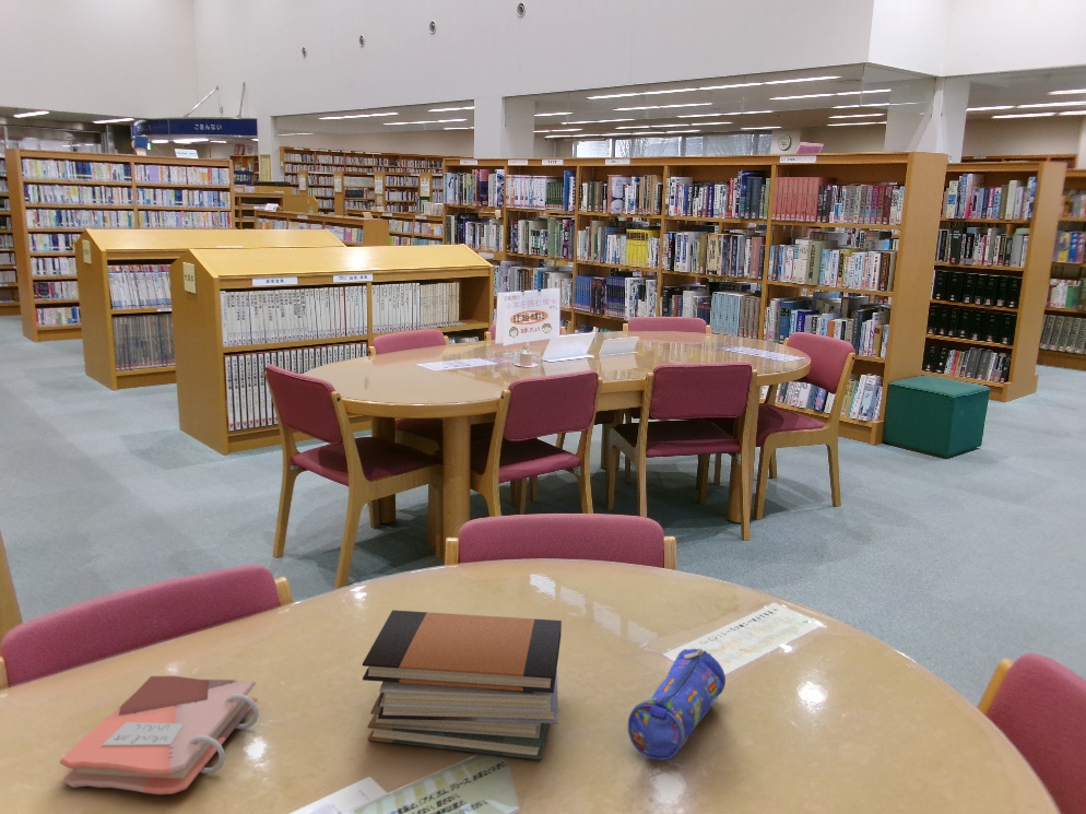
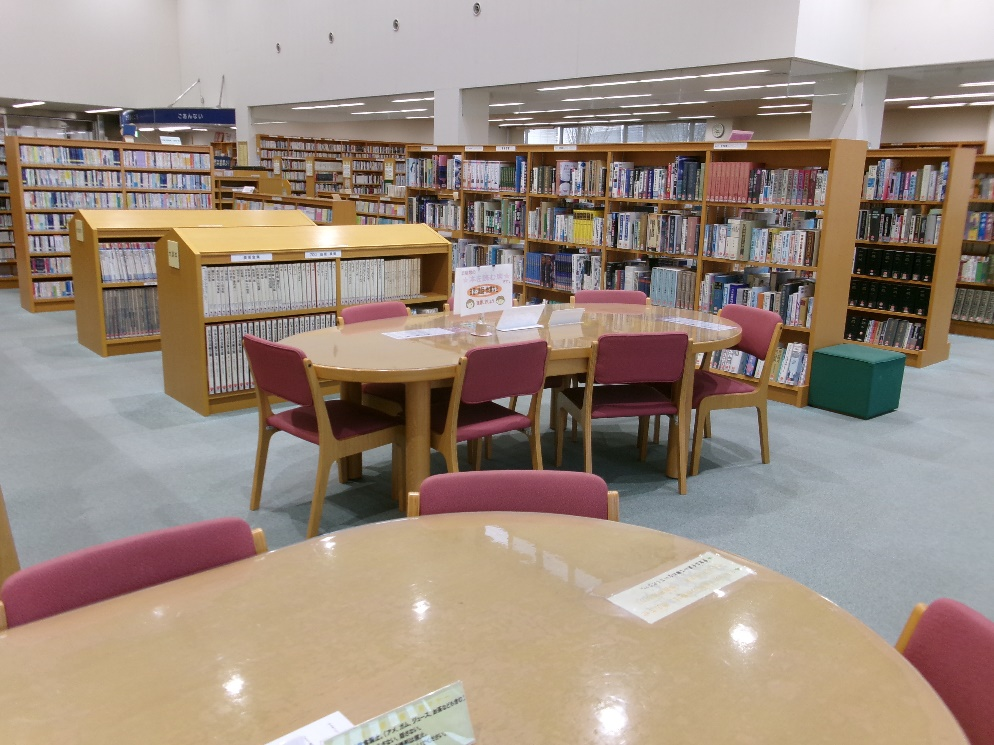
- phonebook (165, 724)
- book stack (468, 681)
- pencil case (680, 698)
